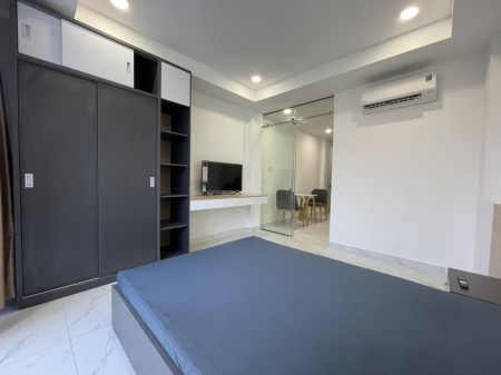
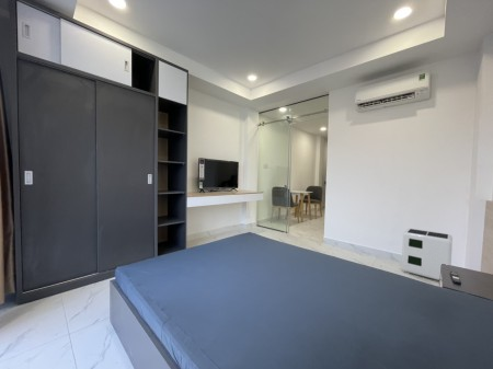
+ air purifier (426, 253)
